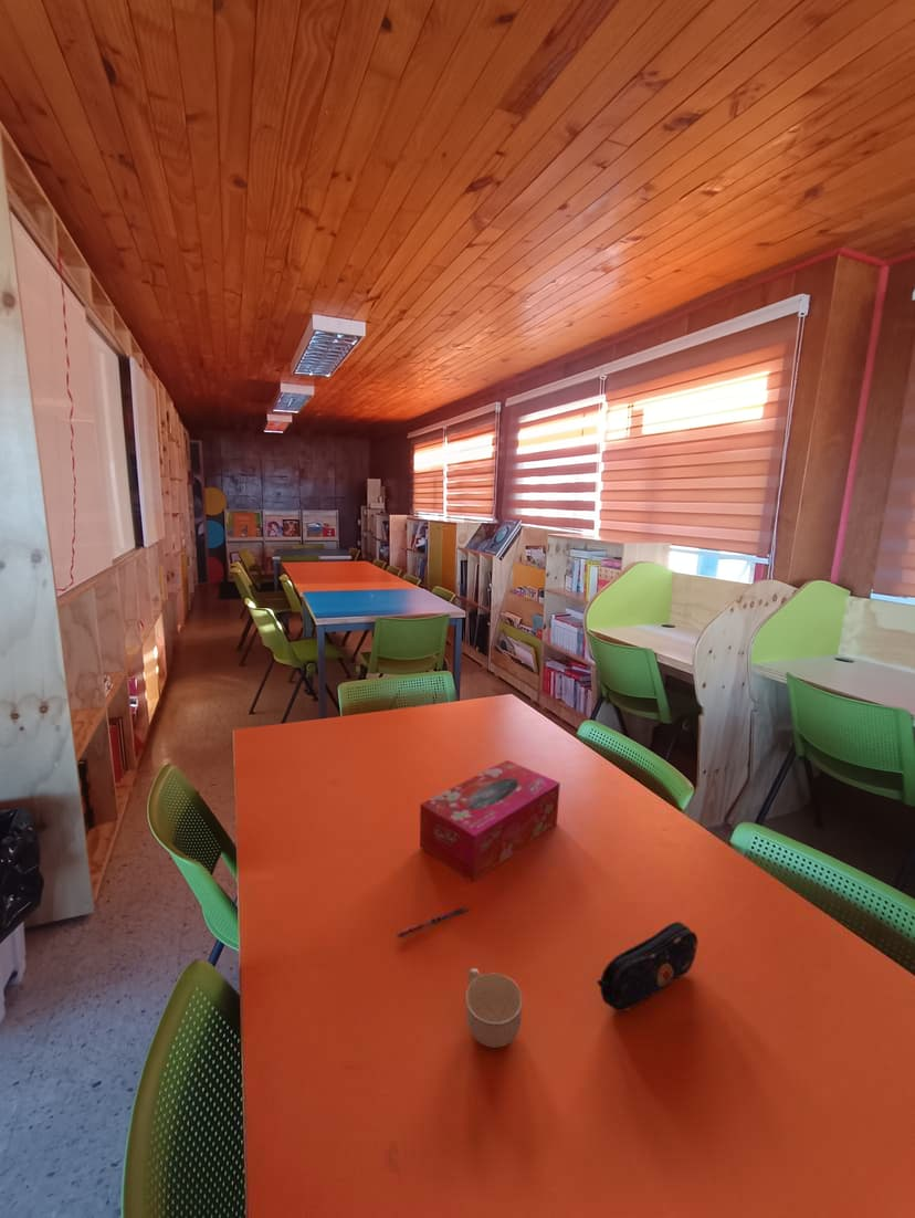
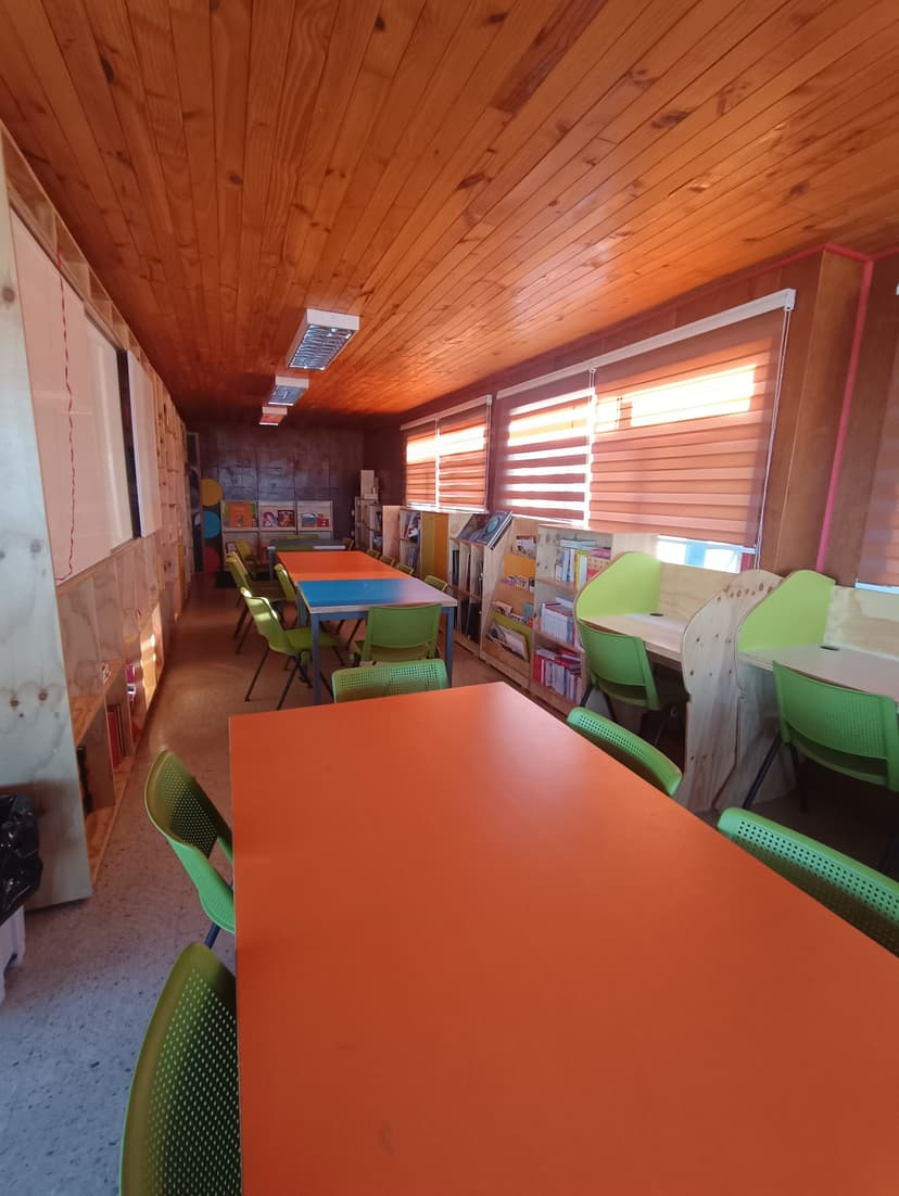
- pen (433, 920)
- tissue box (492, 813)
- pencil case (651, 966)
- cup (490, 1006)
